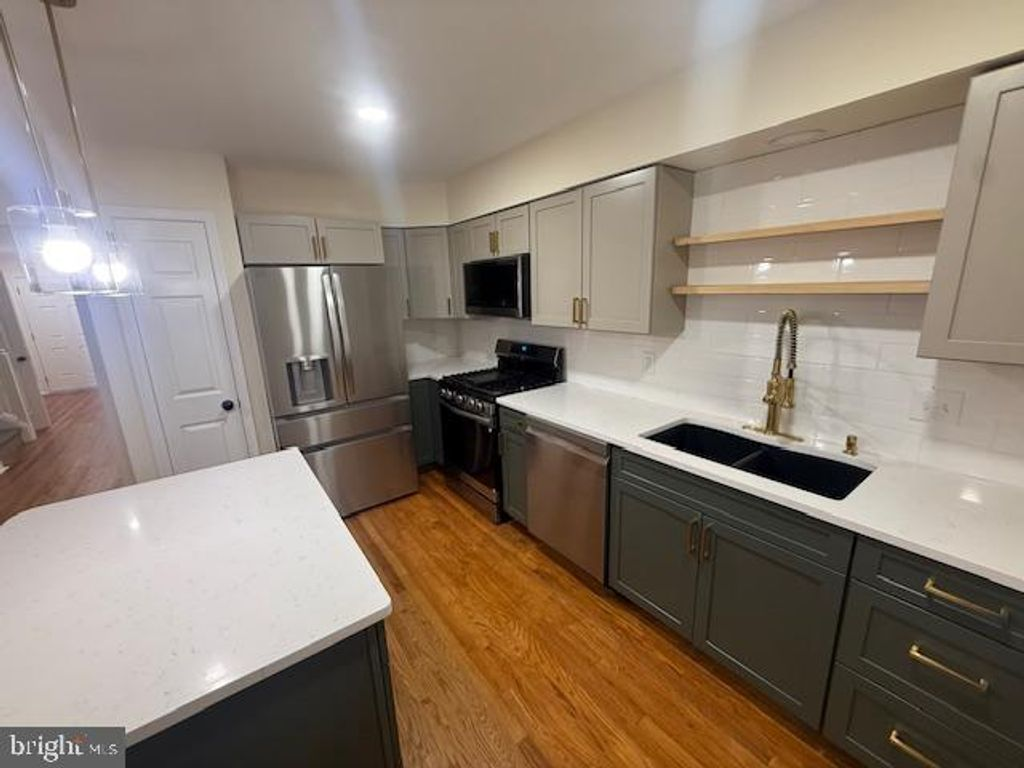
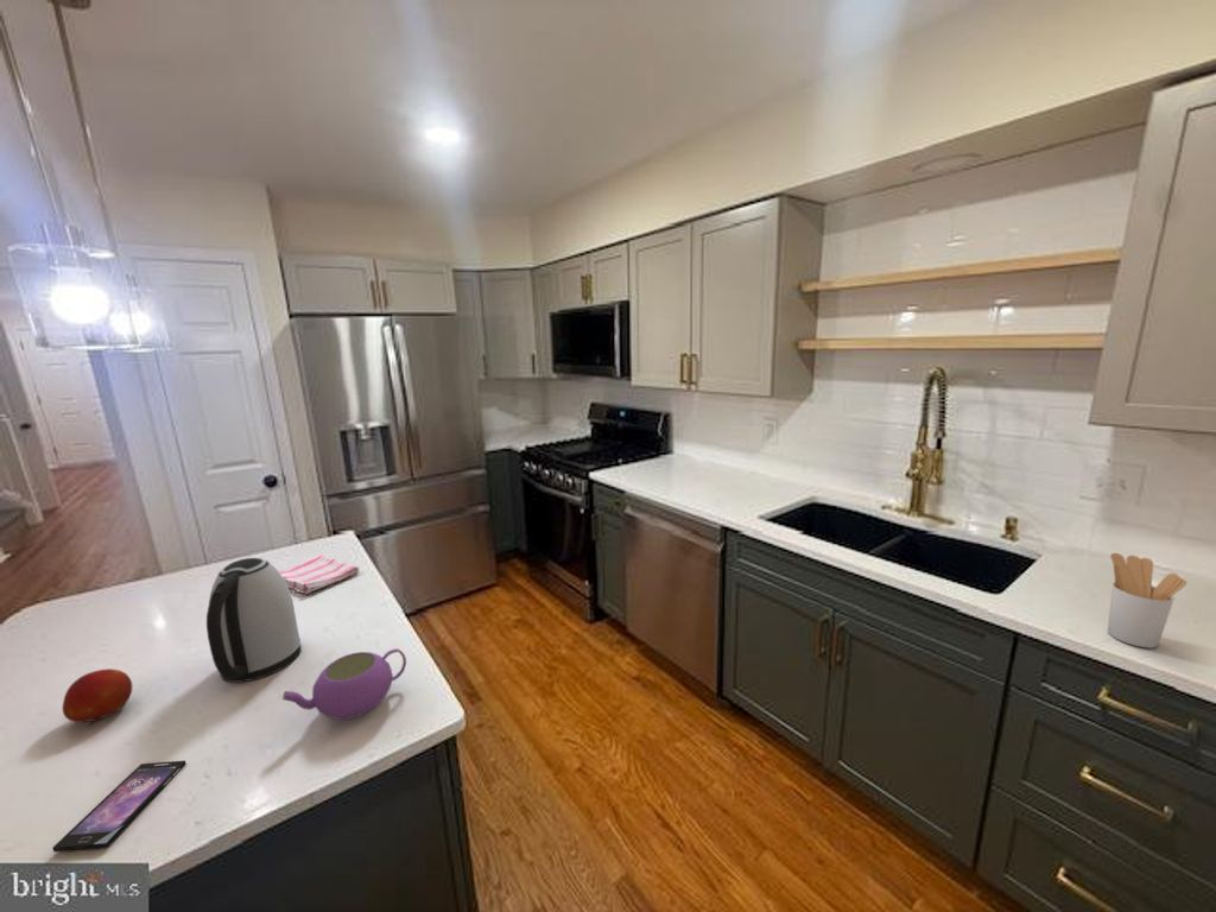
+ smartphone (125, 802)
+ kettle (245, 619)
+ dish towel (314, 571)
+ fruit (97, 694)
+ utensil holder (1134, 597)
+ teapot (349, 686)
